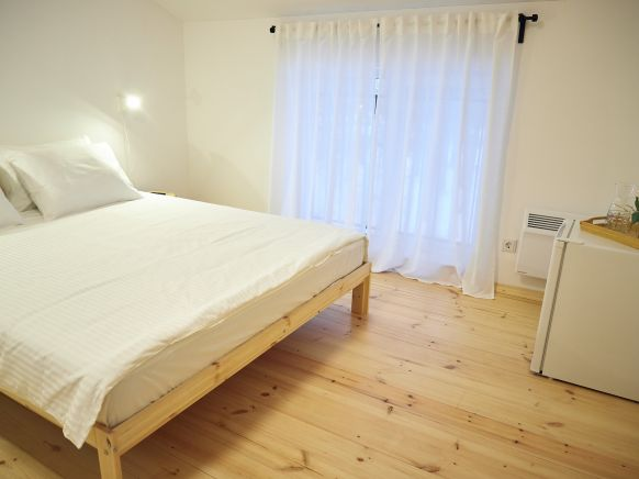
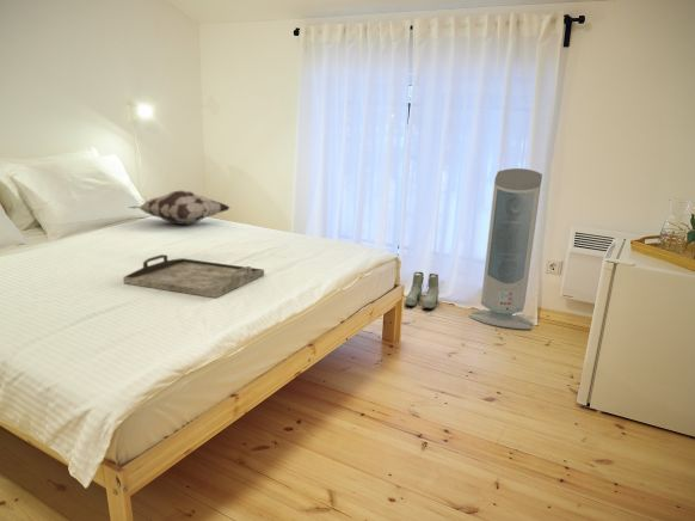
+ serving tray (197, 270)
+ decorative pillow (180, 207)
+ air purifier (509, 246)
+ boots (422, 289)
